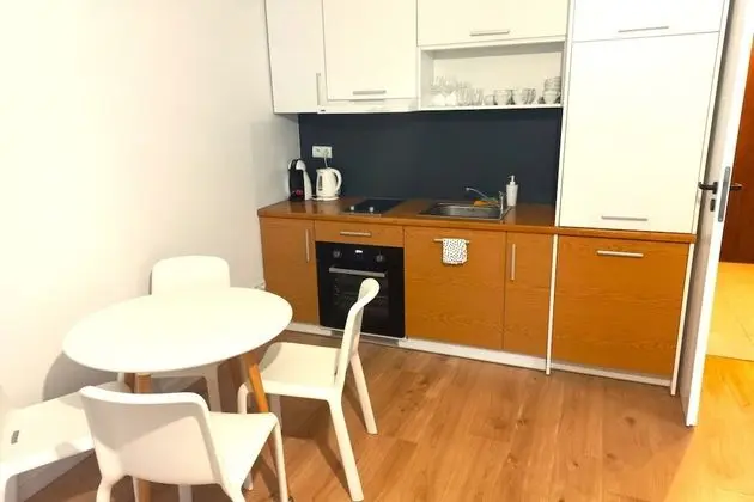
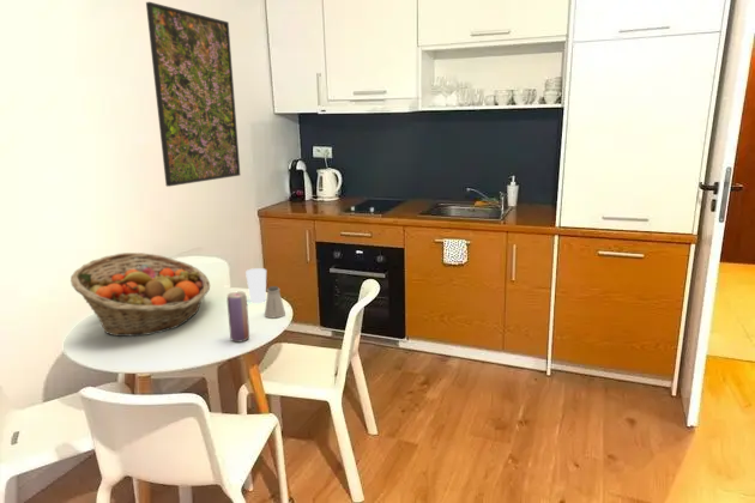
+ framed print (199, 99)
+ saltshaker (273, 301)
+ beverage can (237, 316)
+ cup (256, 285)
+ fruit basket (145, 290)
